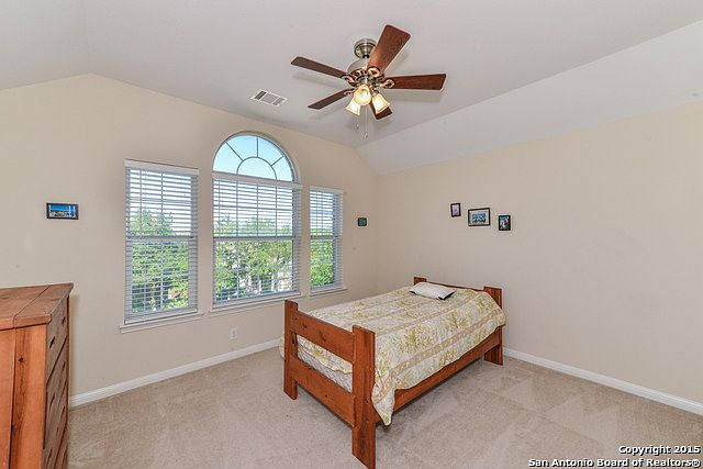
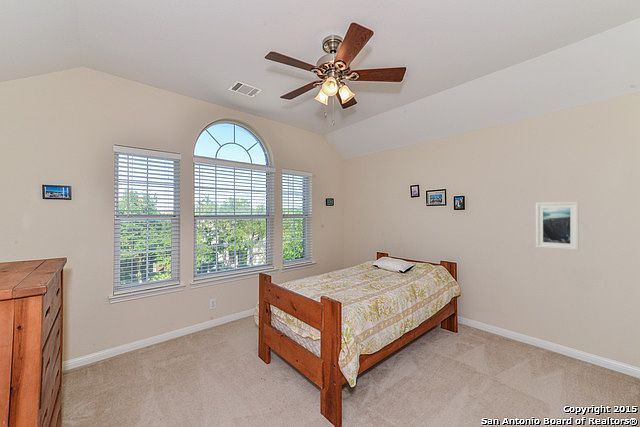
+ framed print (556, 225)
